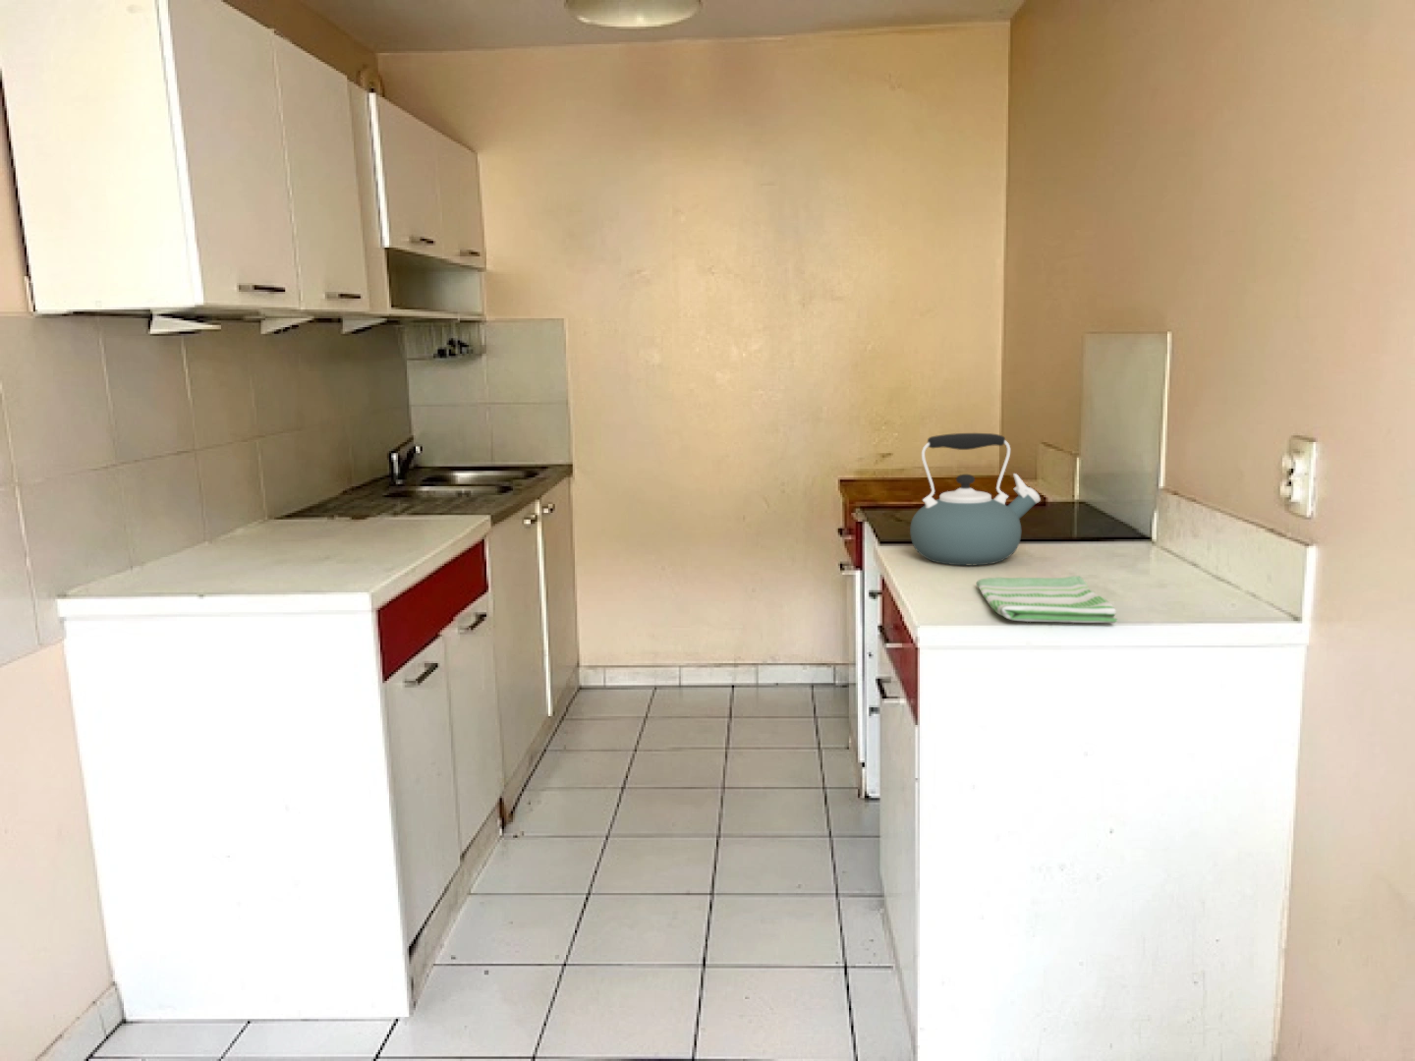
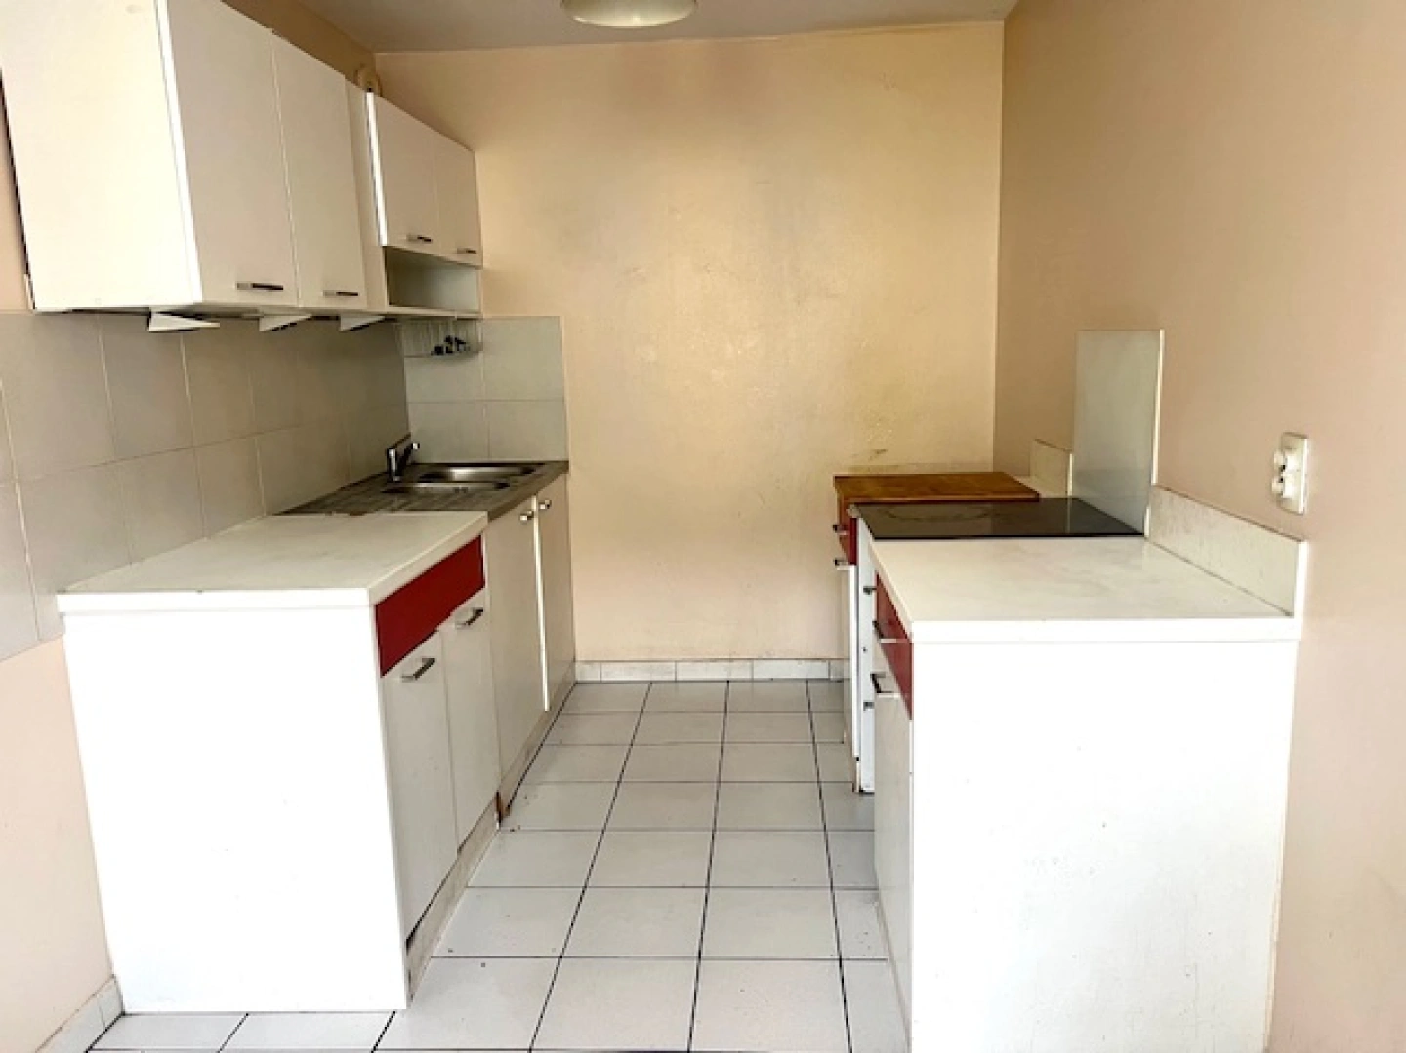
- kettle (976, 495)
- dish towel (1043, 596)
